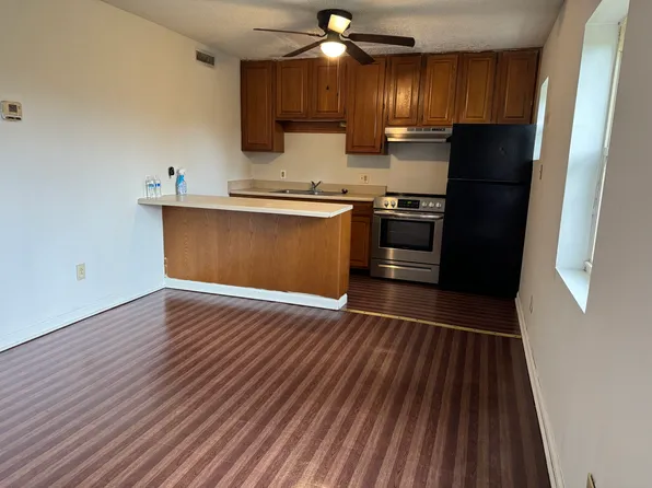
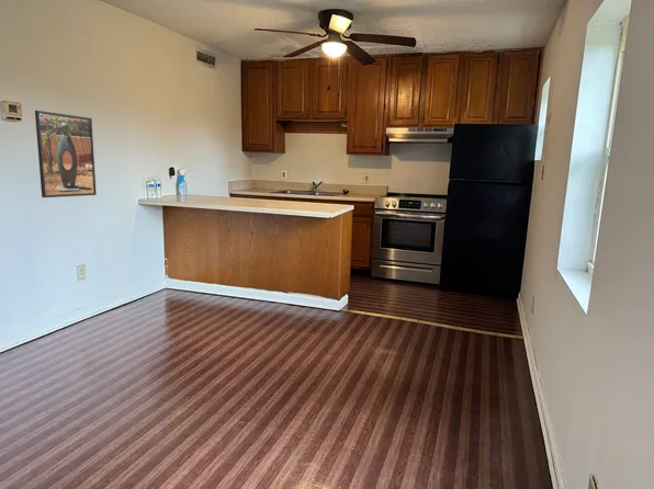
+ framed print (67, 156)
